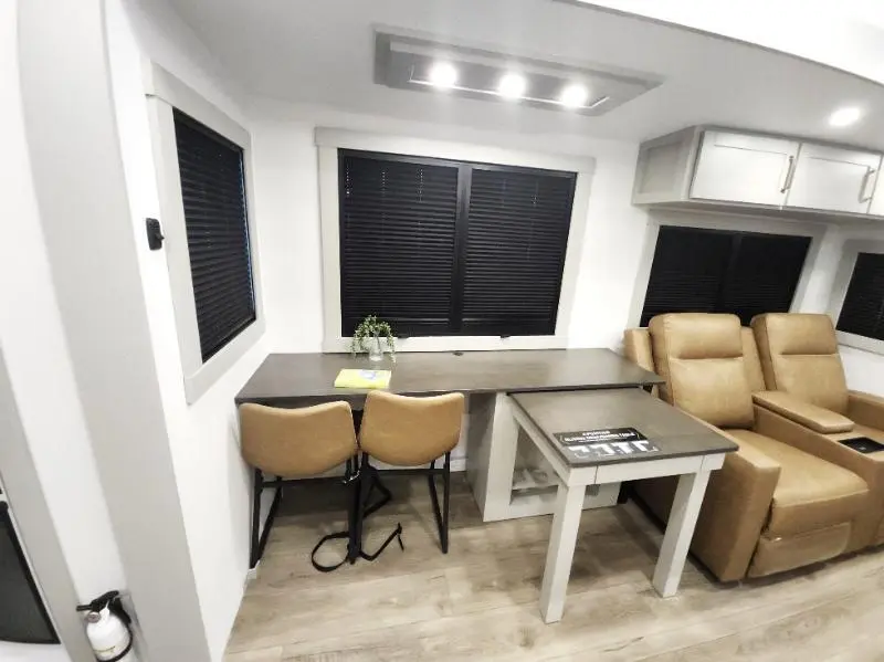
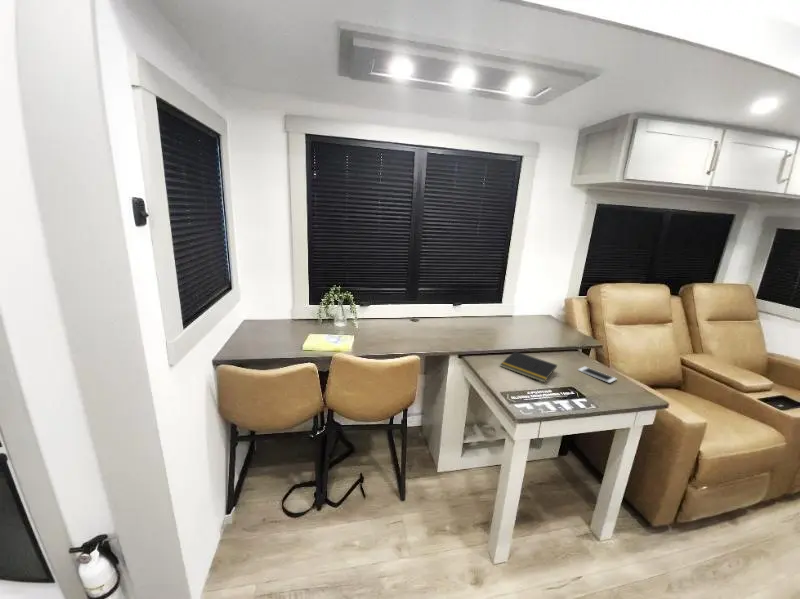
+ notepad (528, 365)
+ cell phone (596, 374)
